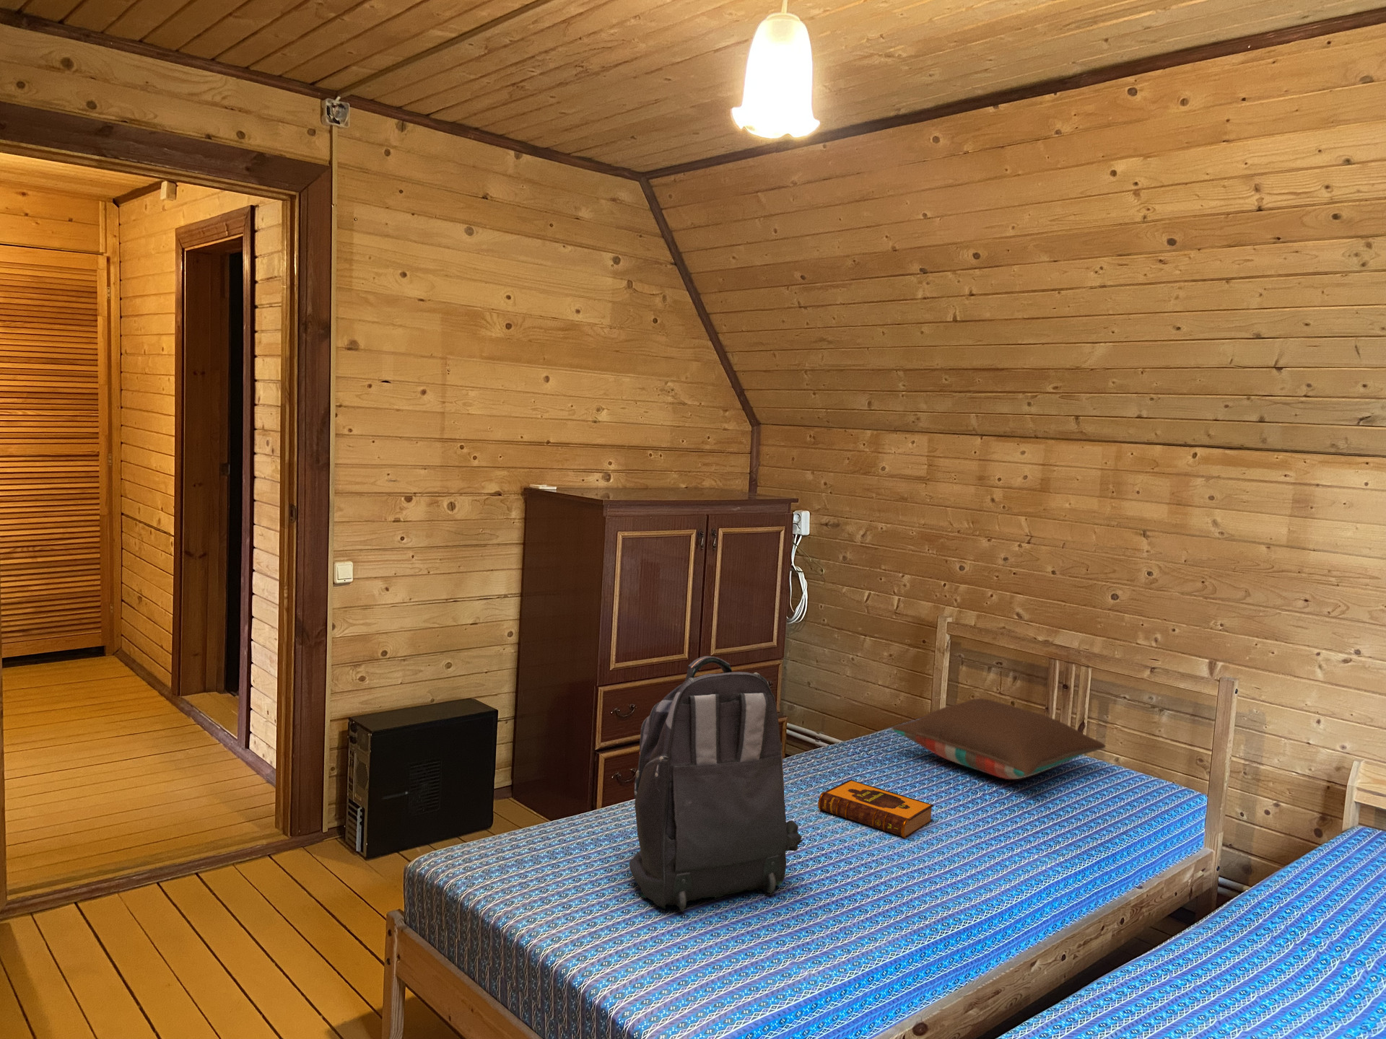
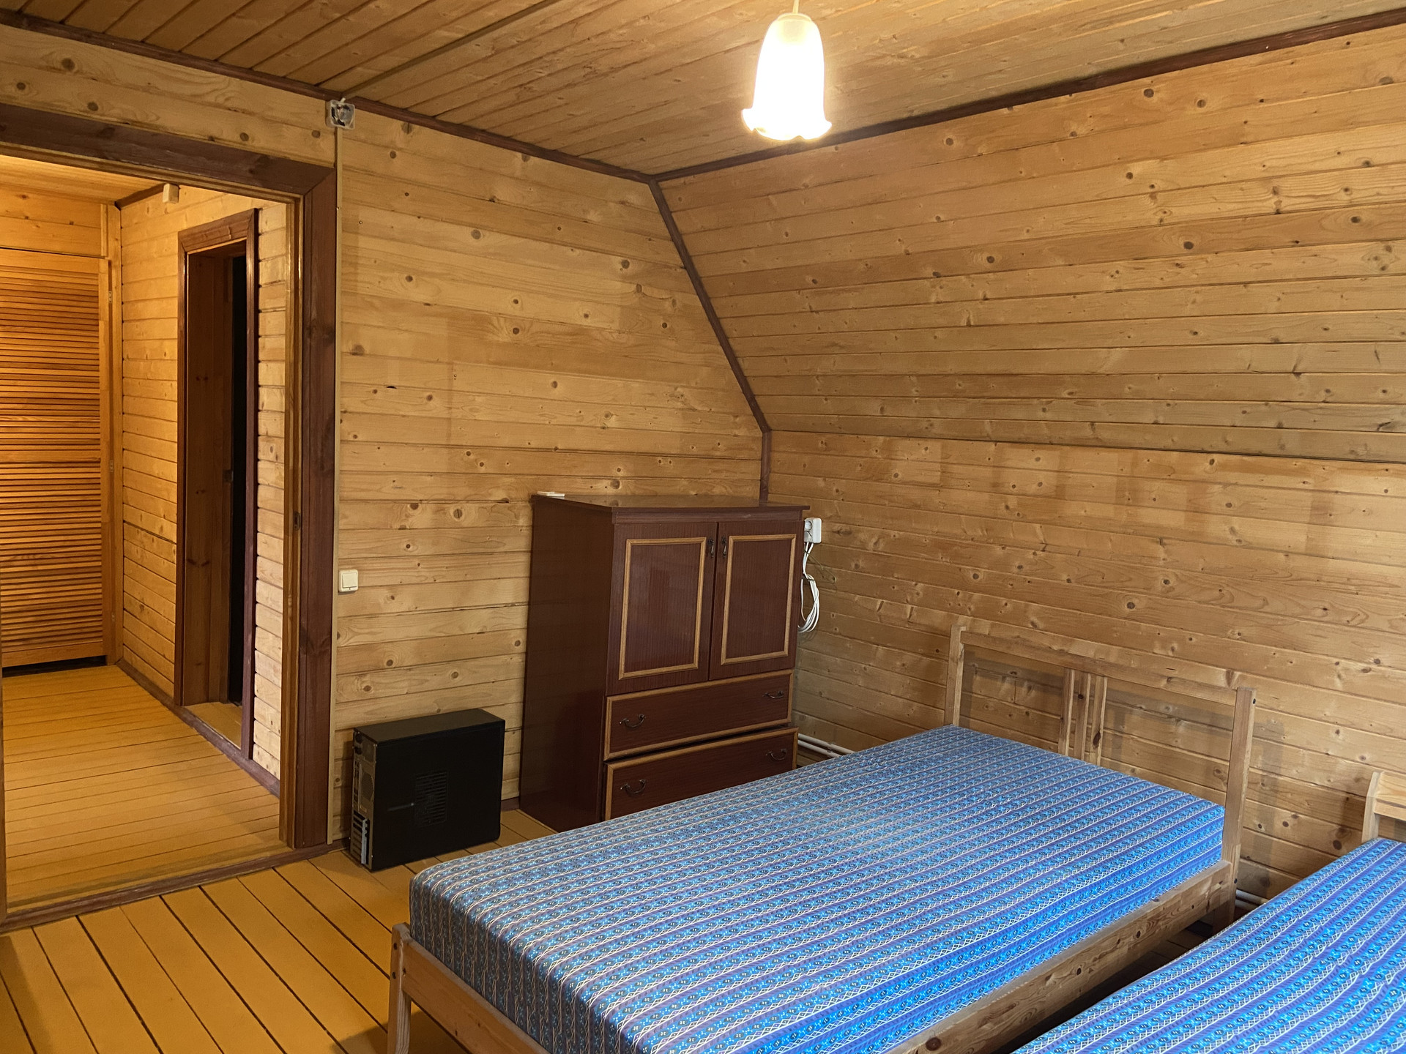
- pillow (996, 737)
- backpack (710, 774)
- hardback book (875, 808)
